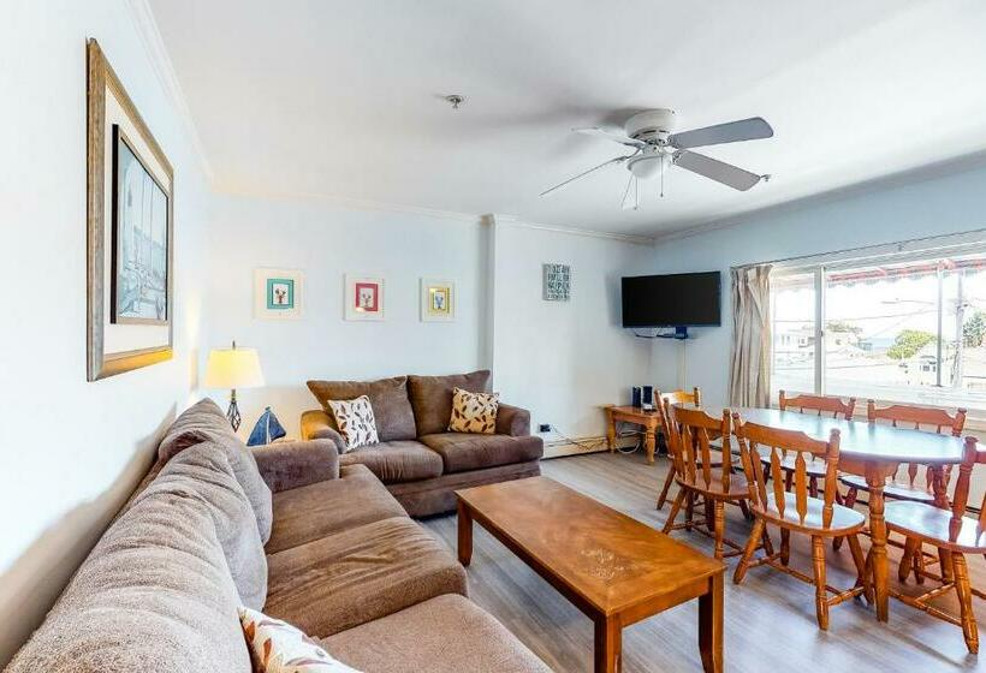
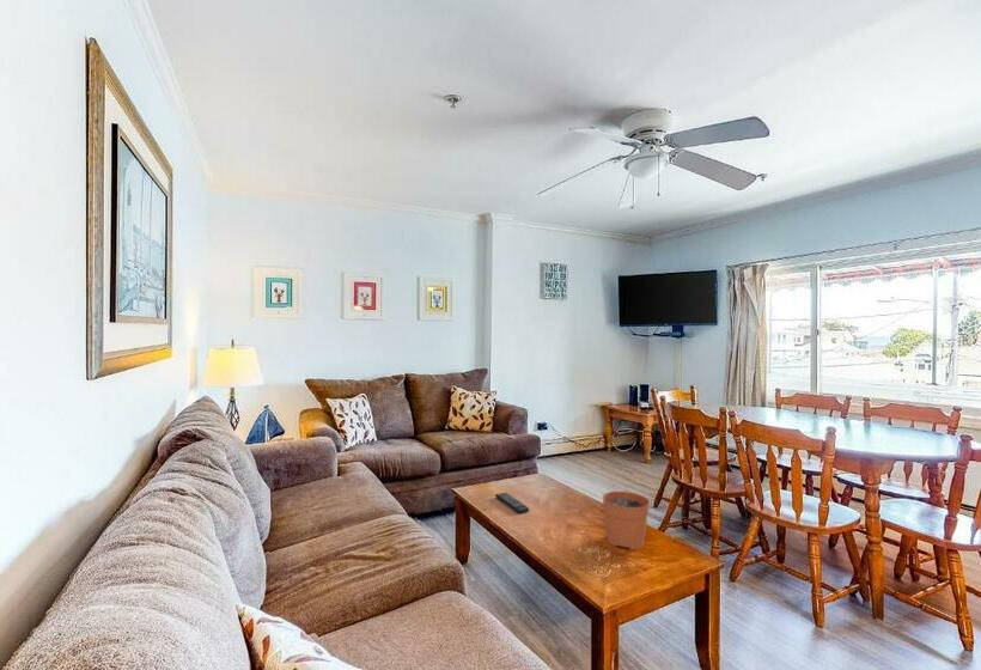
+ plant pot (624, 508)
+ remote control (511, 502)
